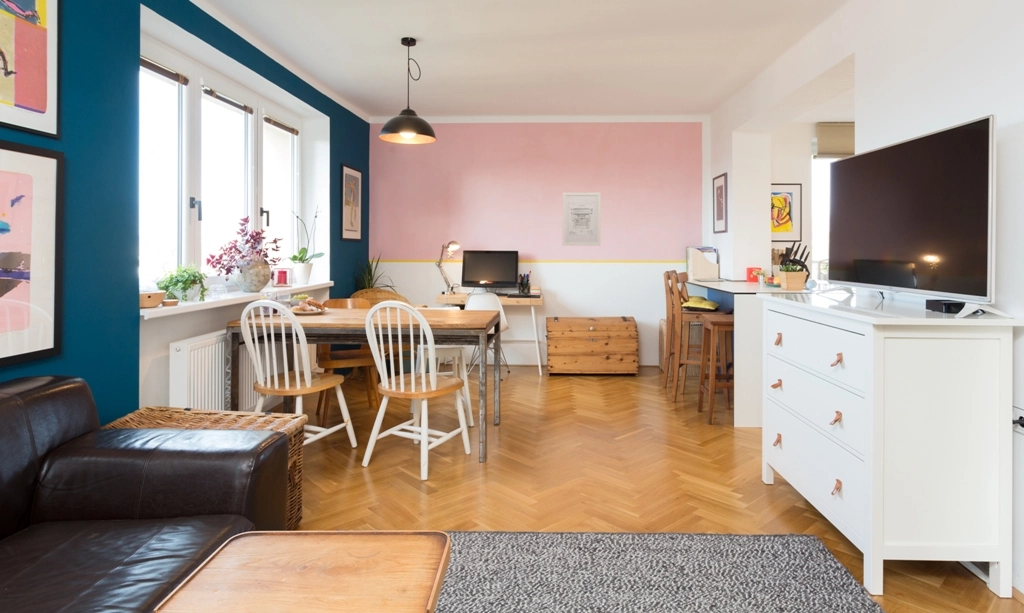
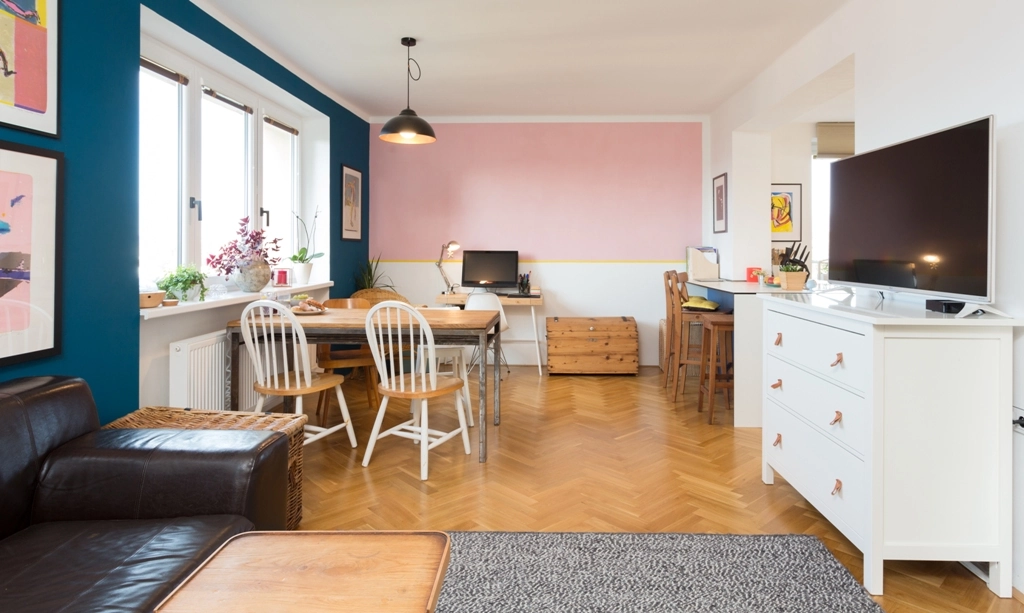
- wall art (581, 219)
